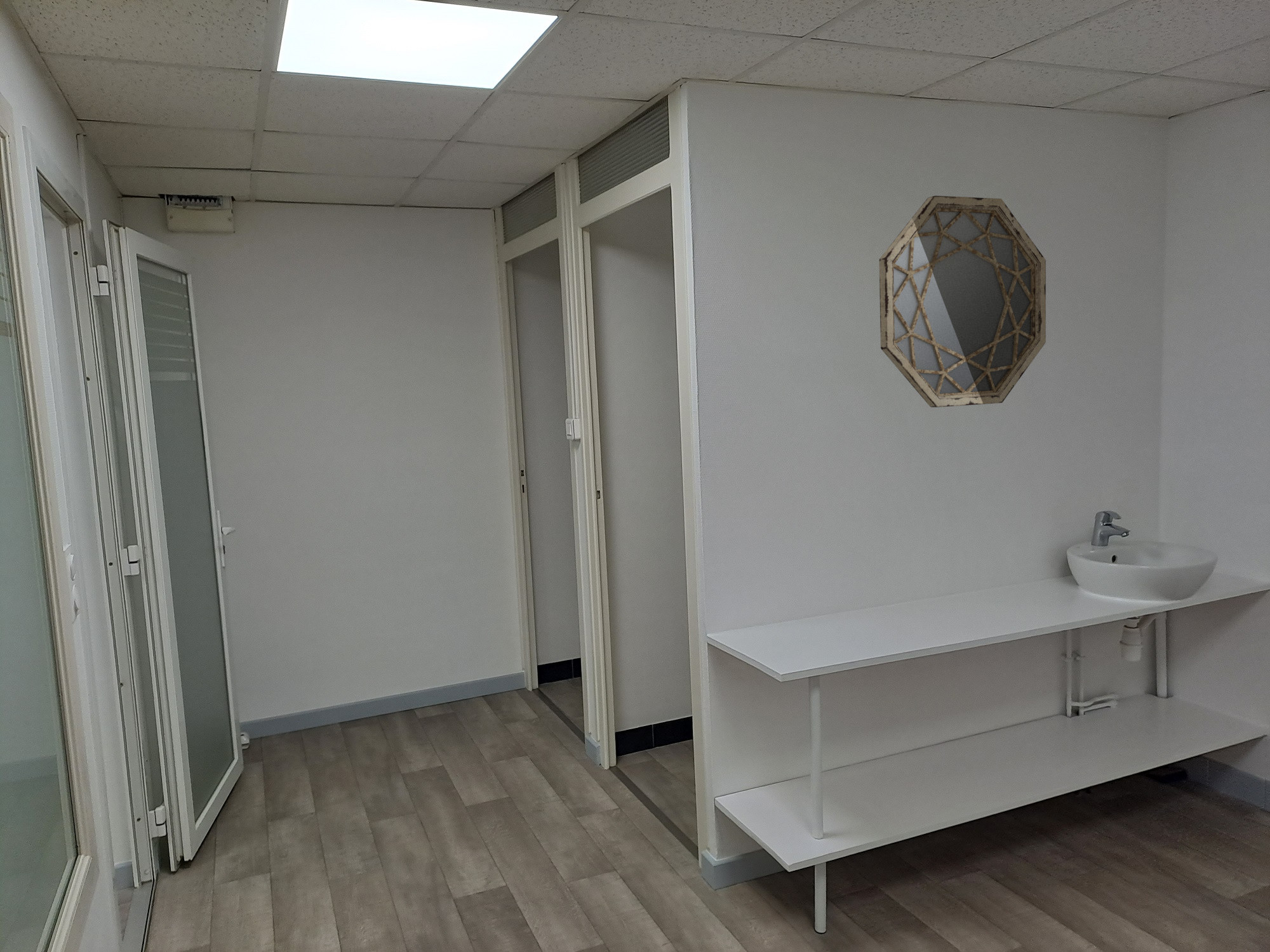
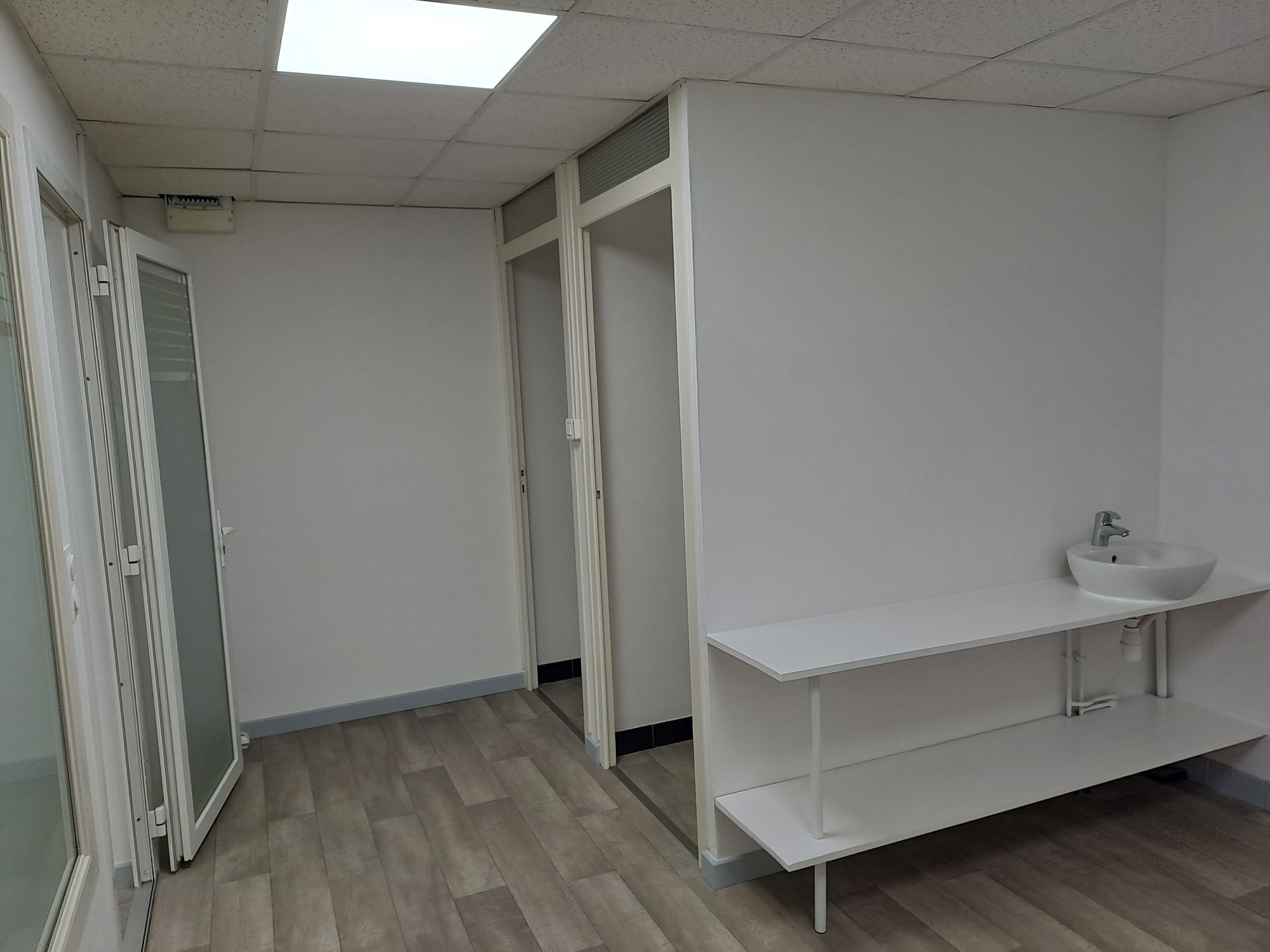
- home mirror (966, 302)
